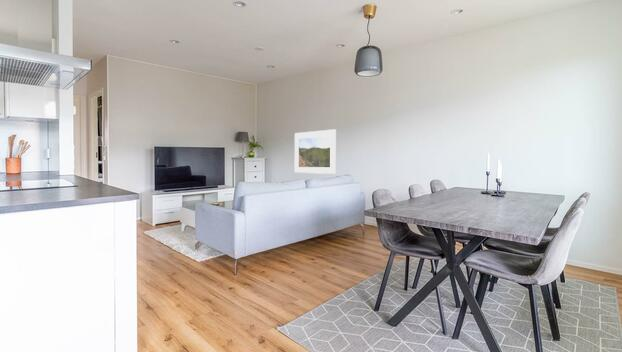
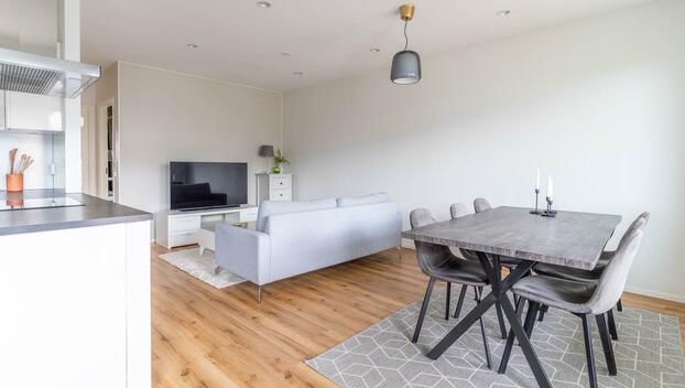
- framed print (314, 152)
